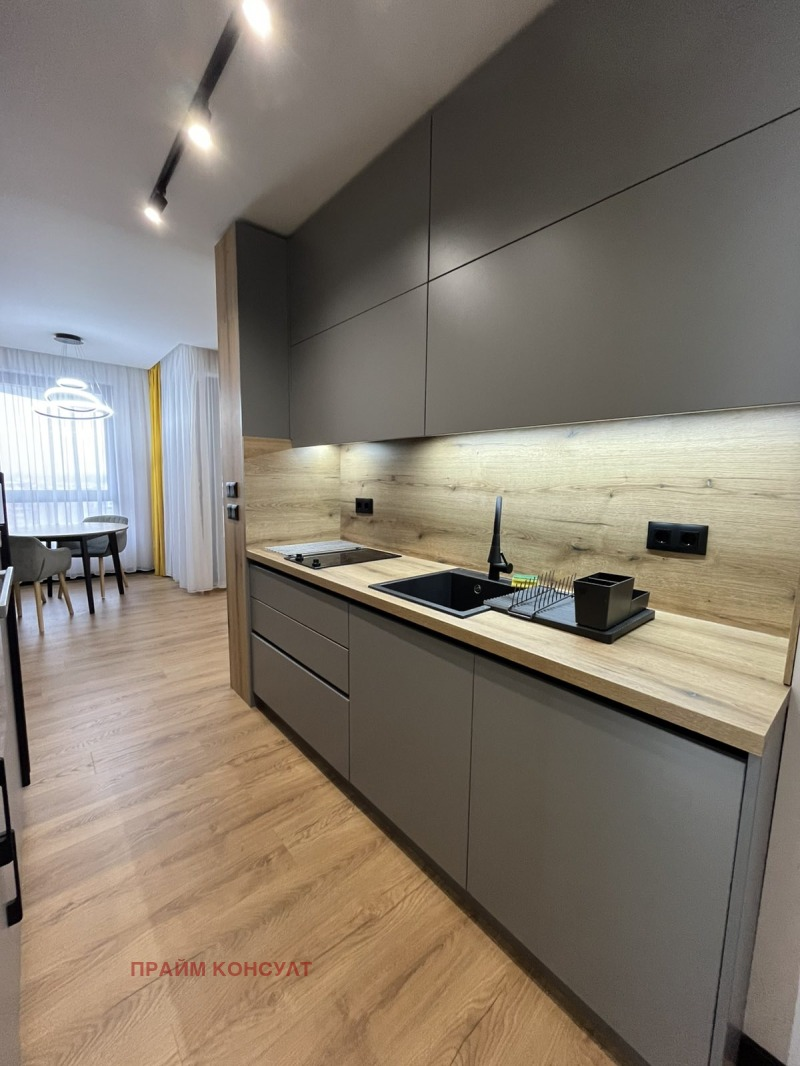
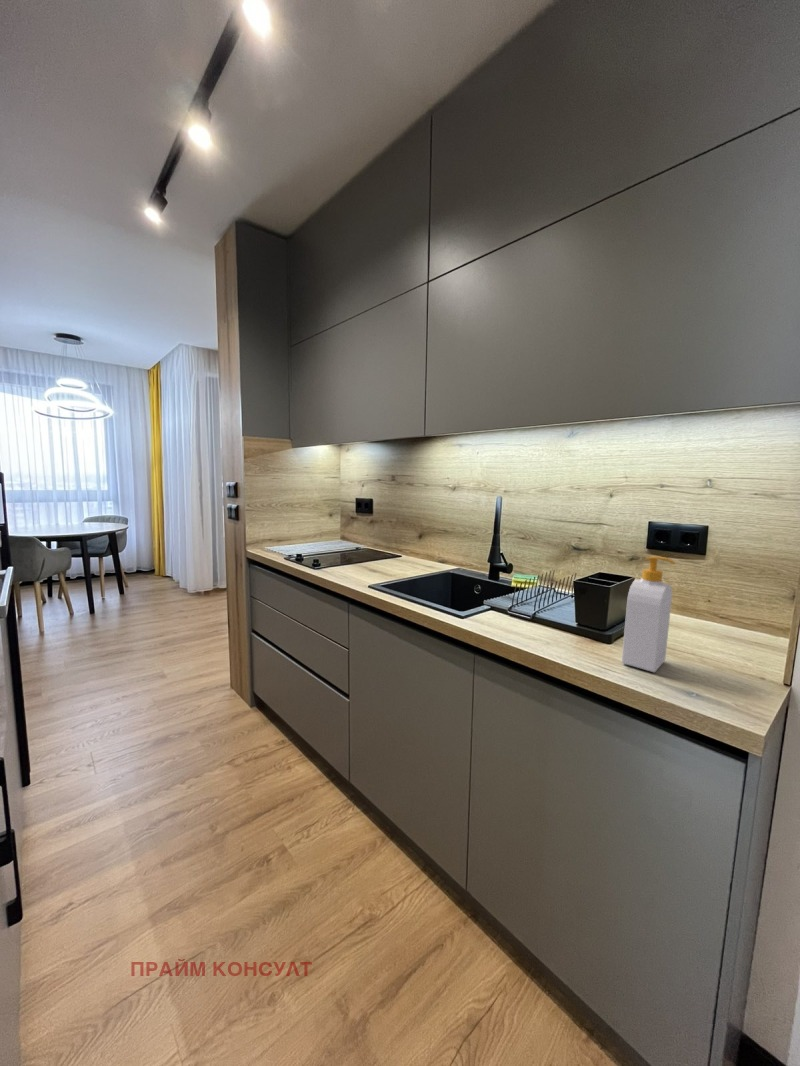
+ soap bottle (650, 610)
